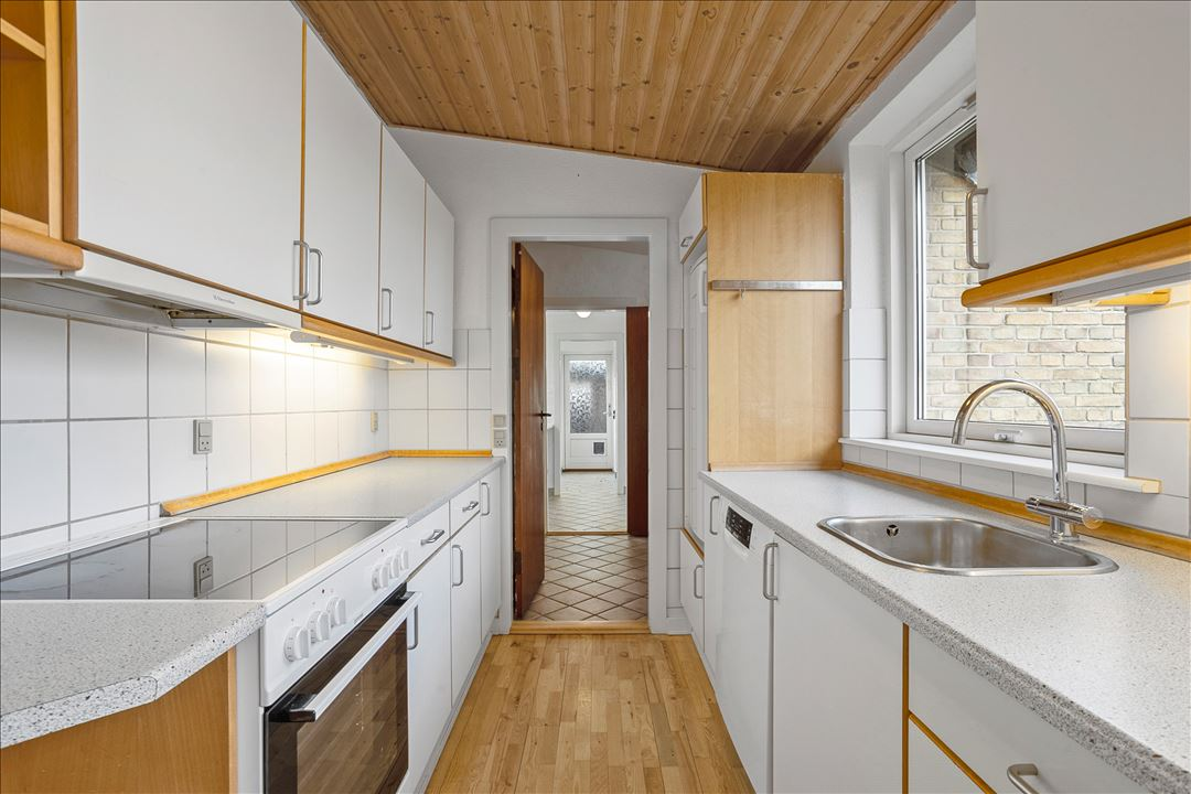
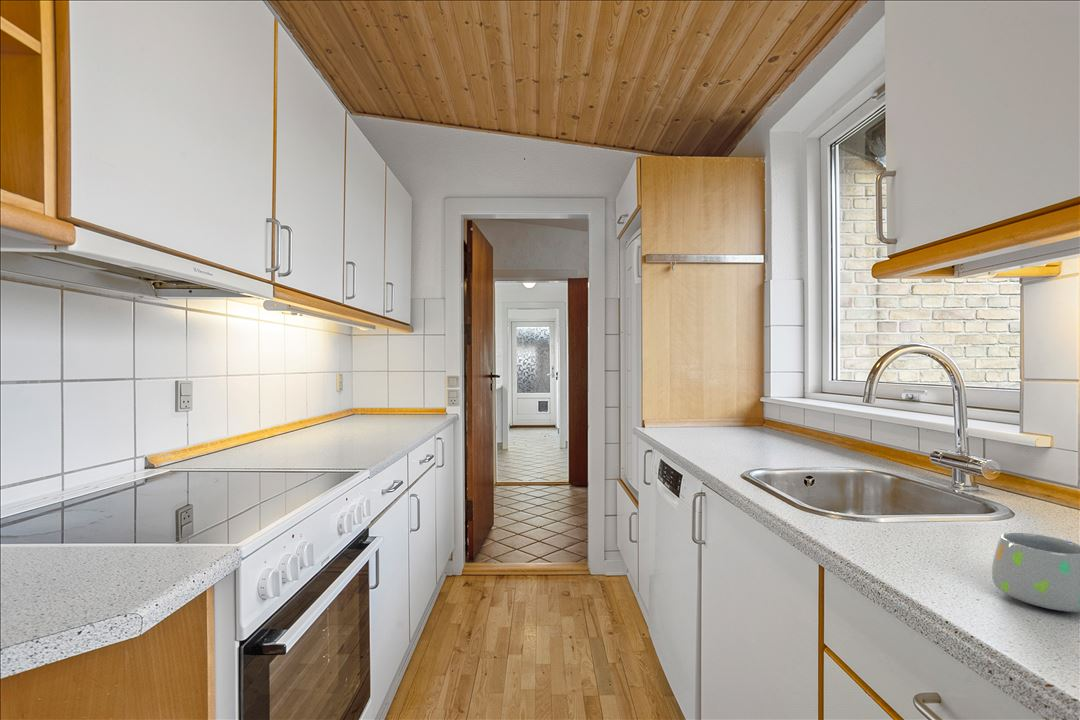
+ mug (1044, 568)
